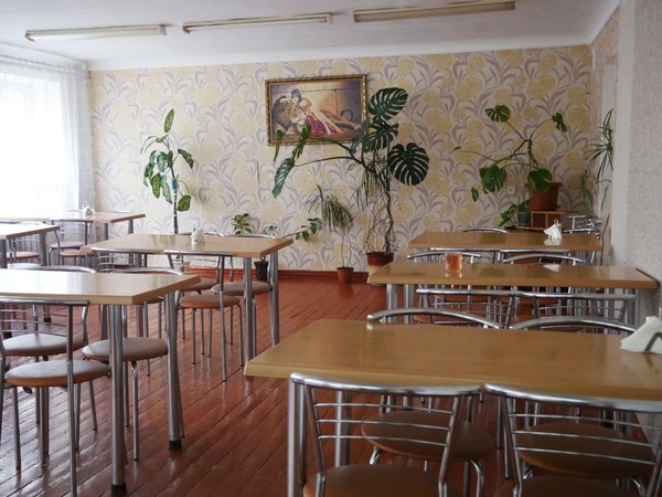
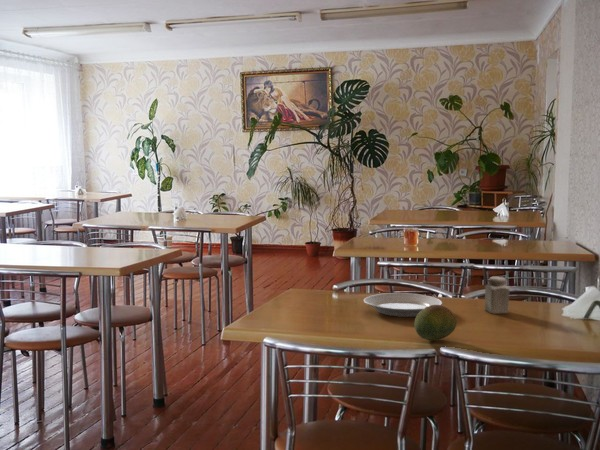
+ salt shaker (497, 294)
+ plate (402, 305)
+ fruit (434, 323)
